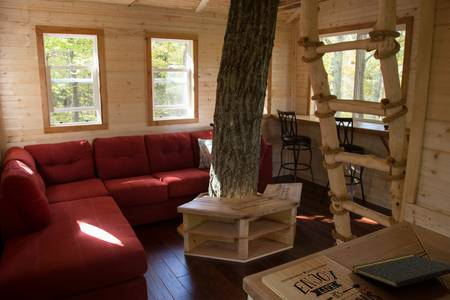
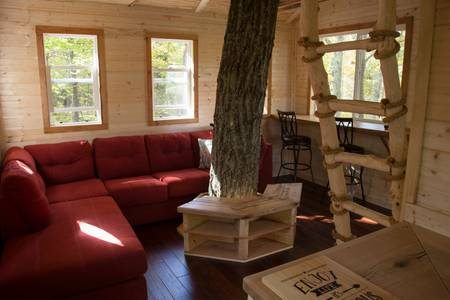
- notepad (403, 269)
